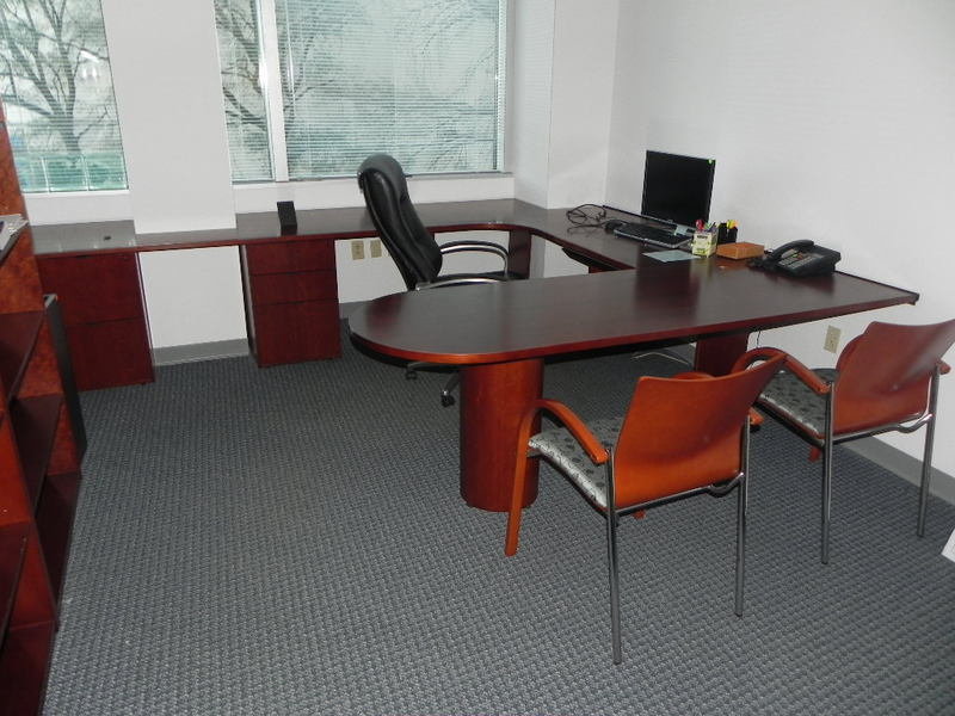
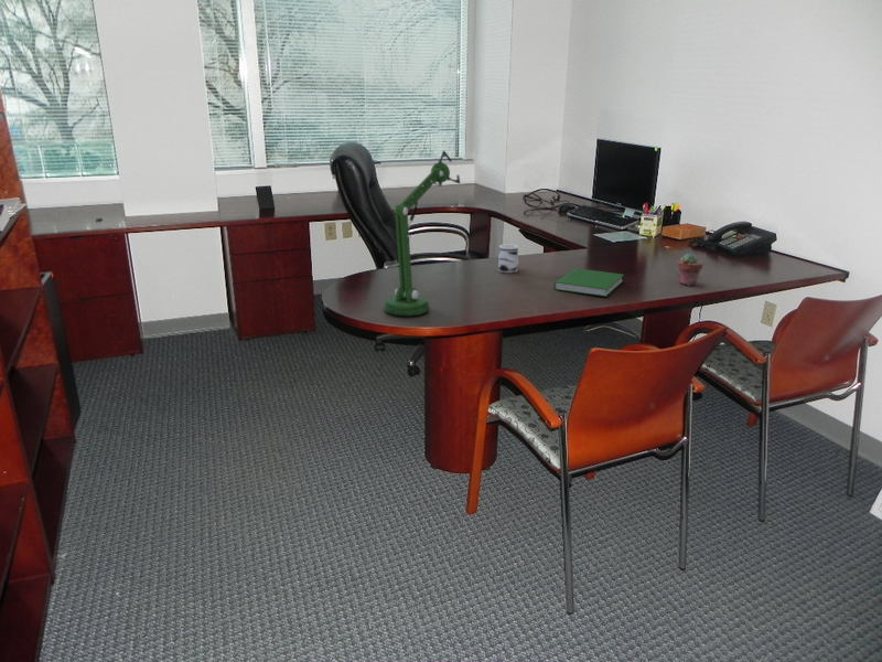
+ mug (509, 257)
+ desk lamp (412, 220)
+ potted succulent (689, 268)
+ hardcover book (589, 281)
